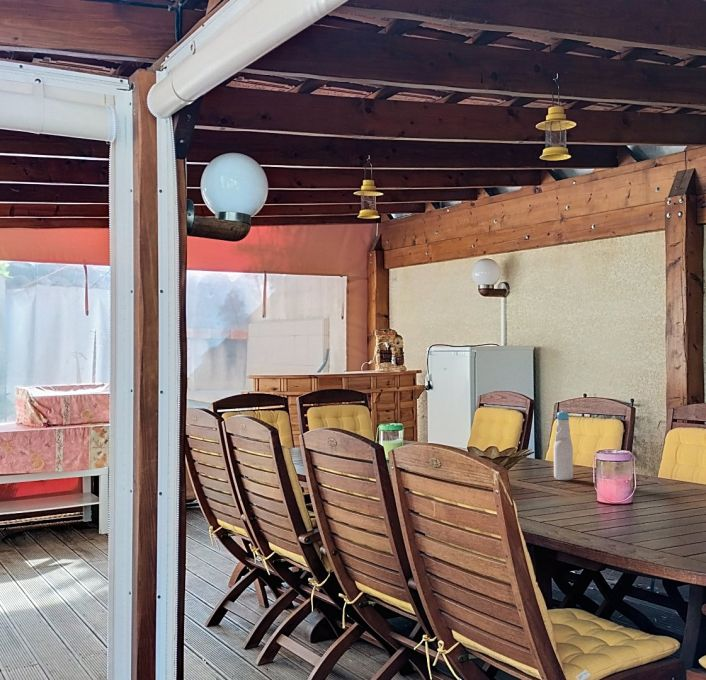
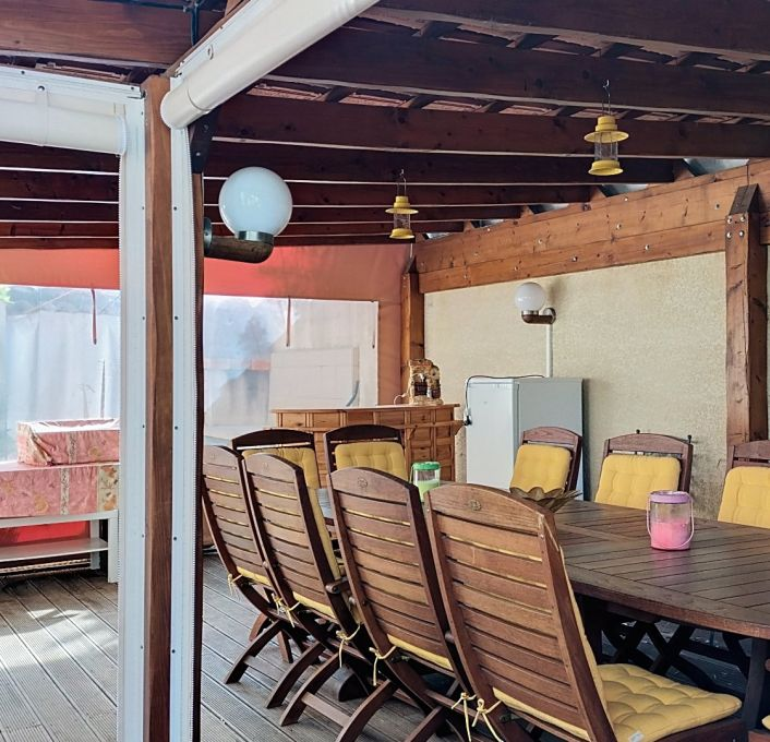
- bottle (563, 444)
